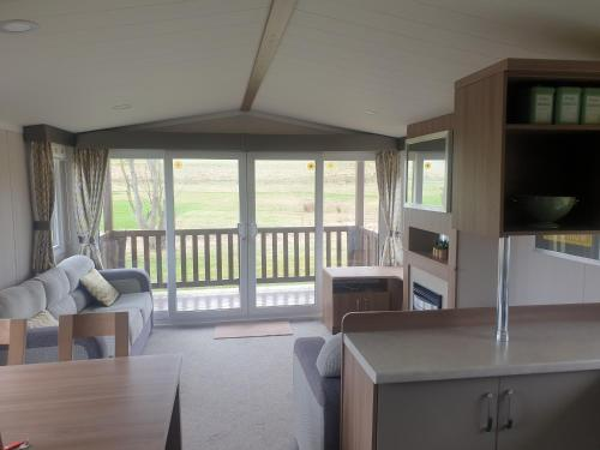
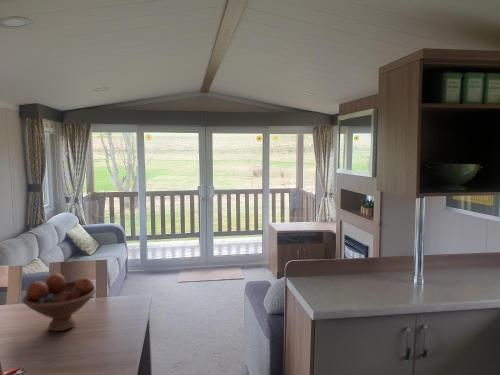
+ fruit bowl (61, 303)
